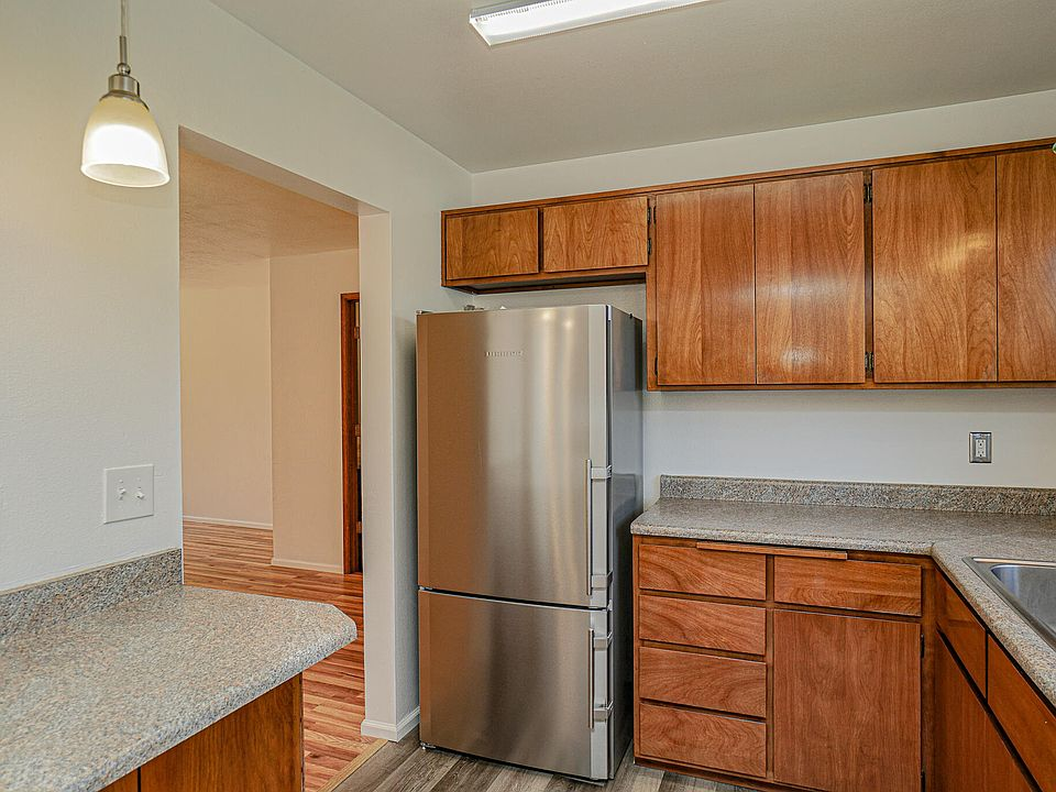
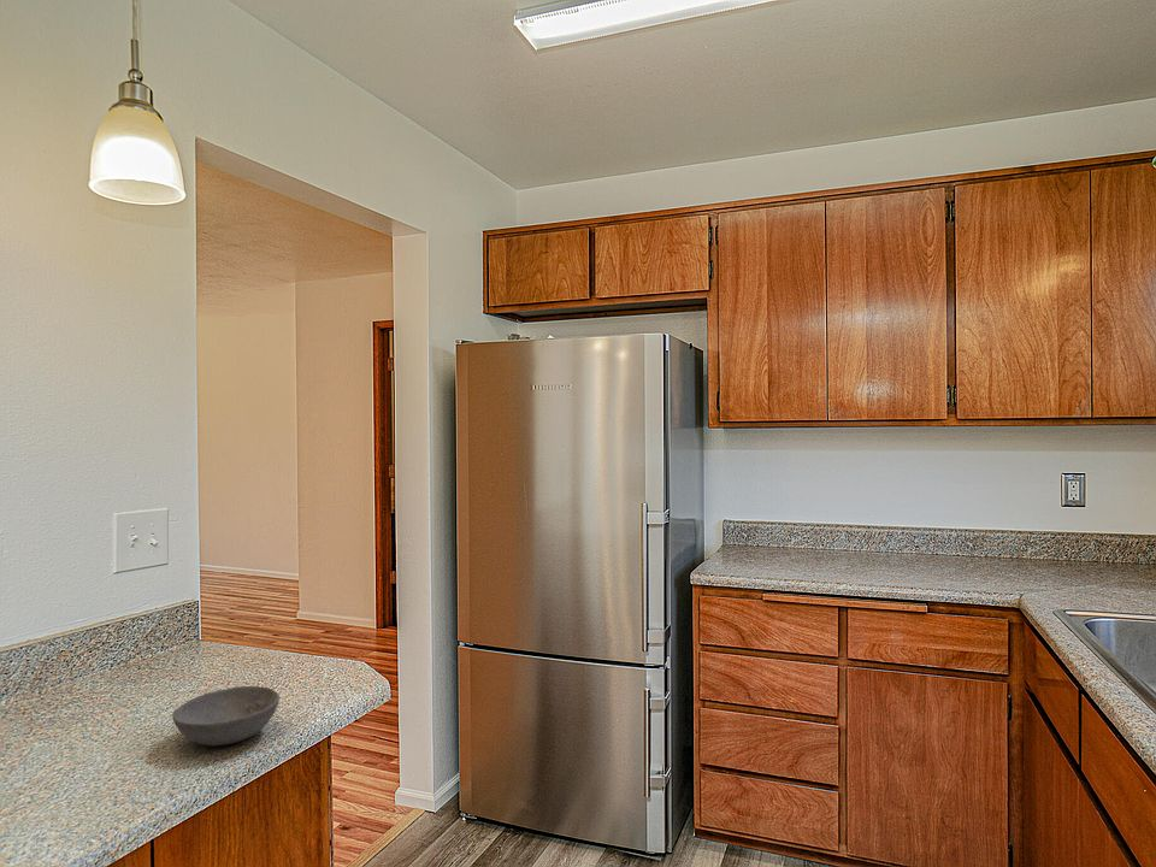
+ bowl (226, 719)
